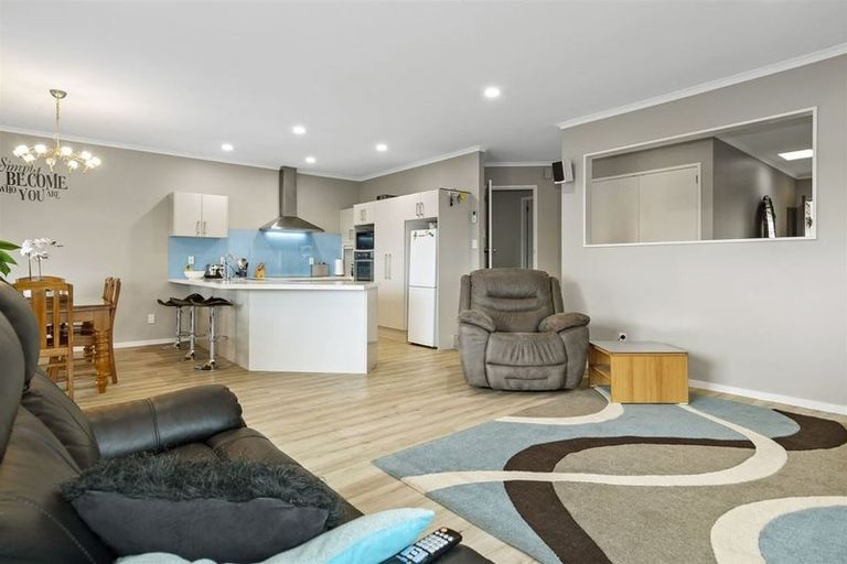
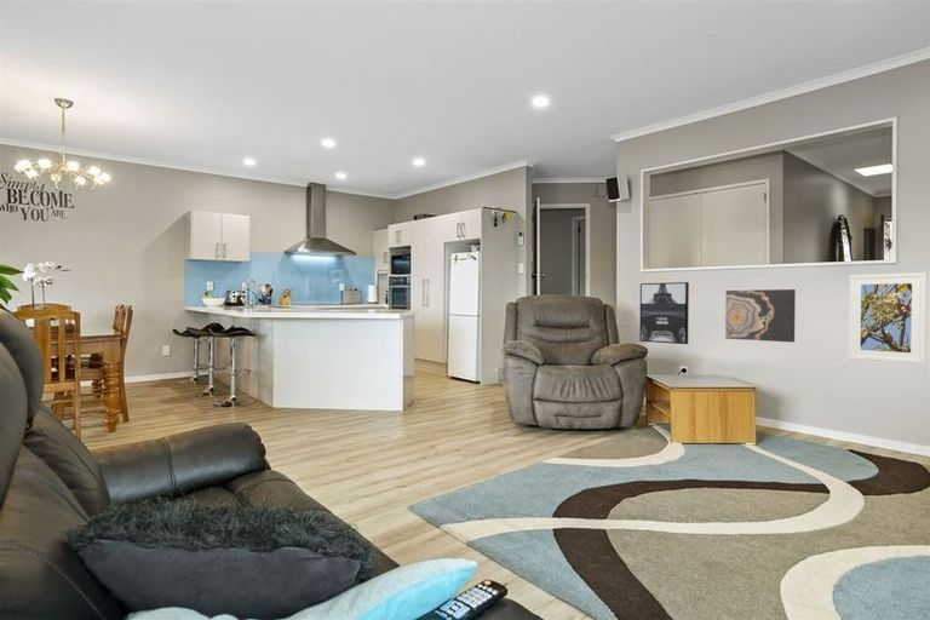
+ wall art (662, 312)
+ wall art (758, 315)
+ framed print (885, 317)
